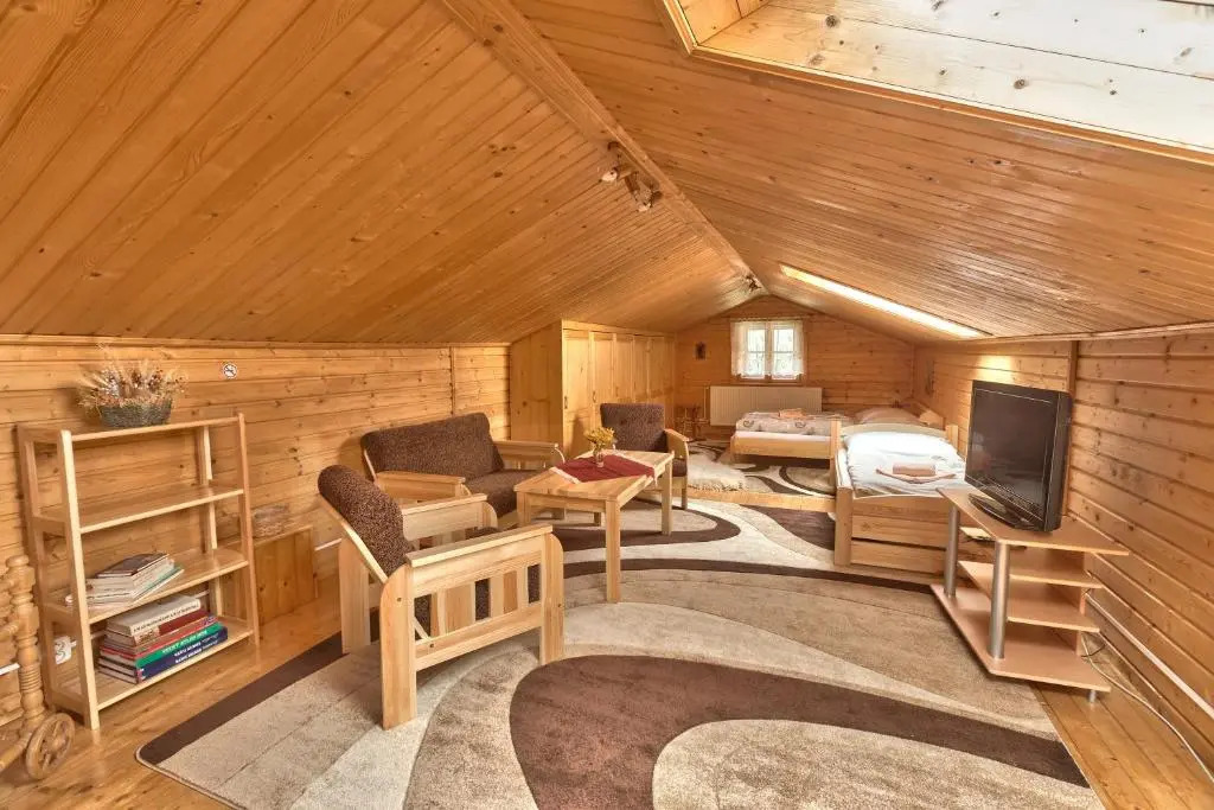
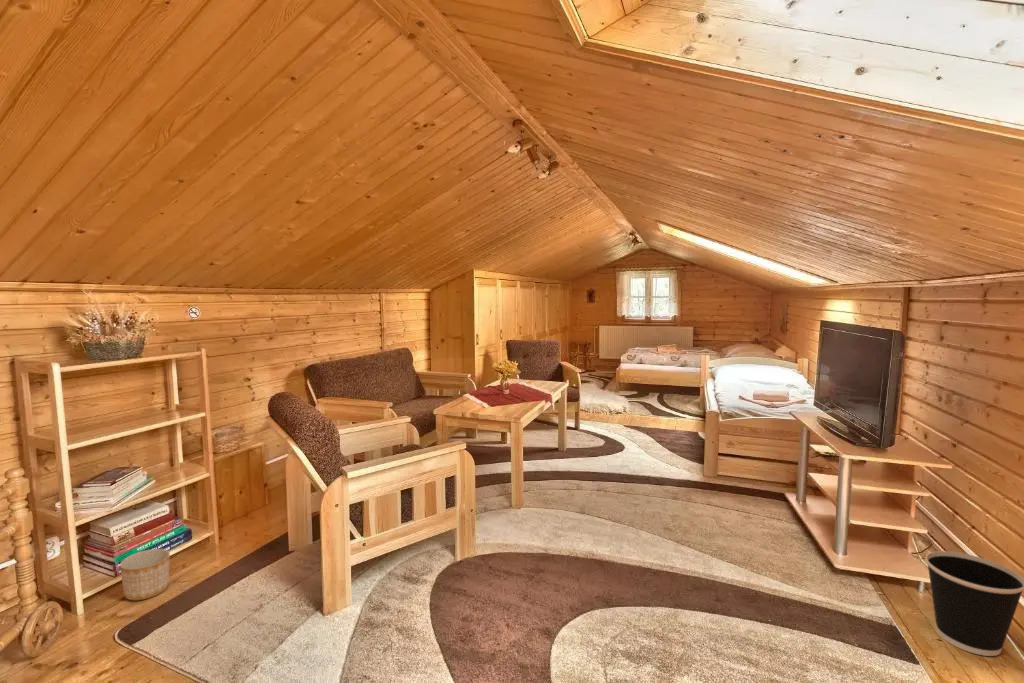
+ planter (146, 575)
+ wastebasket (970, 604)
